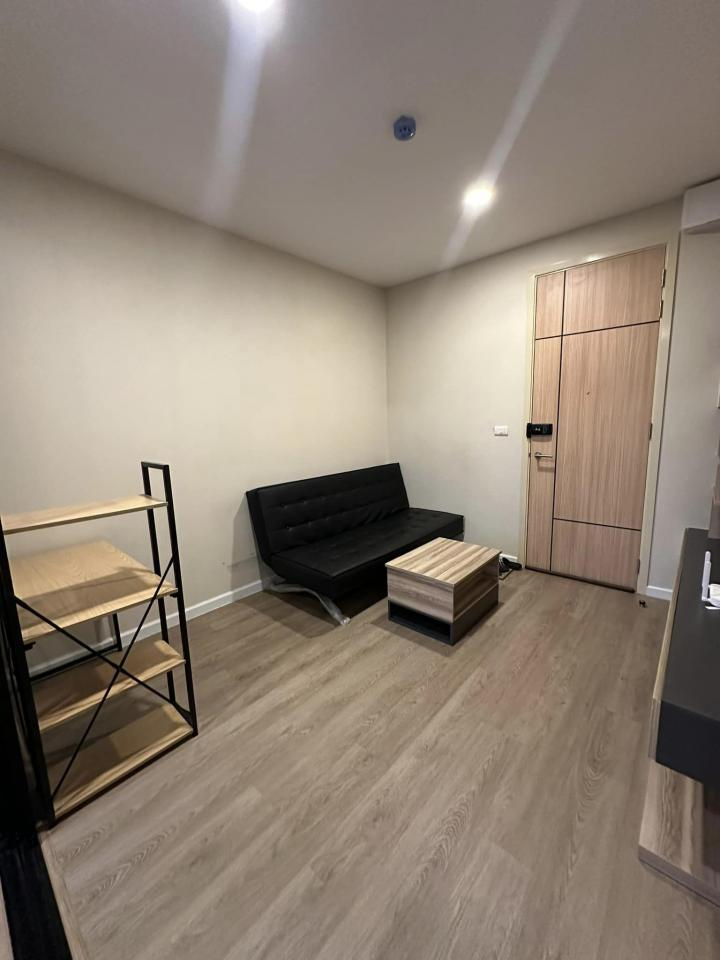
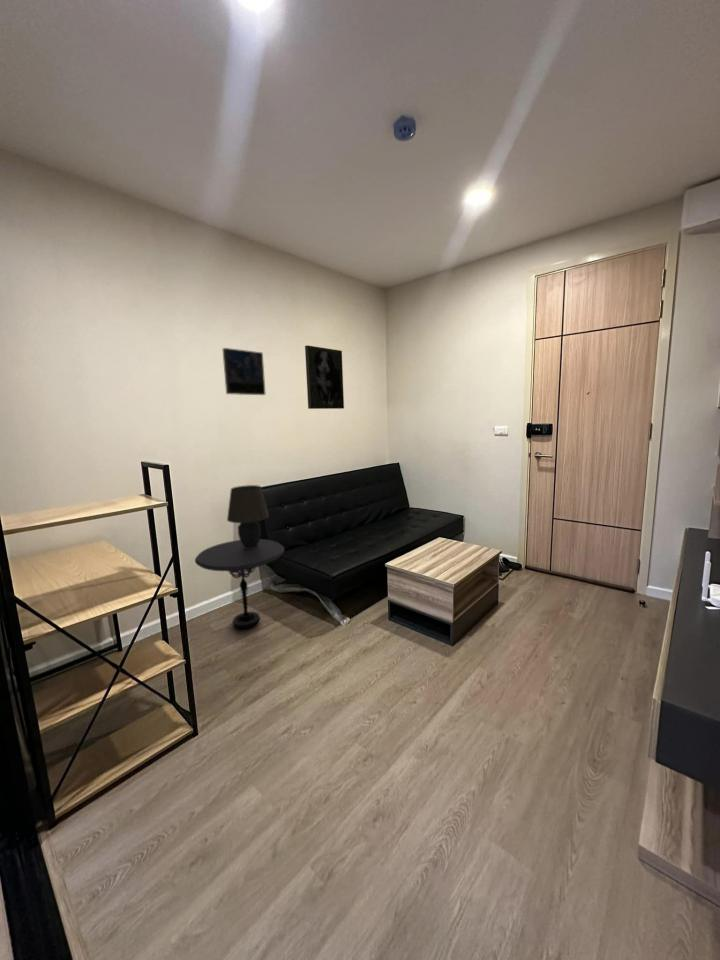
+ side table (243, 587)
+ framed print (325, 378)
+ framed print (244, 372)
+ table lamp (248, 517)
